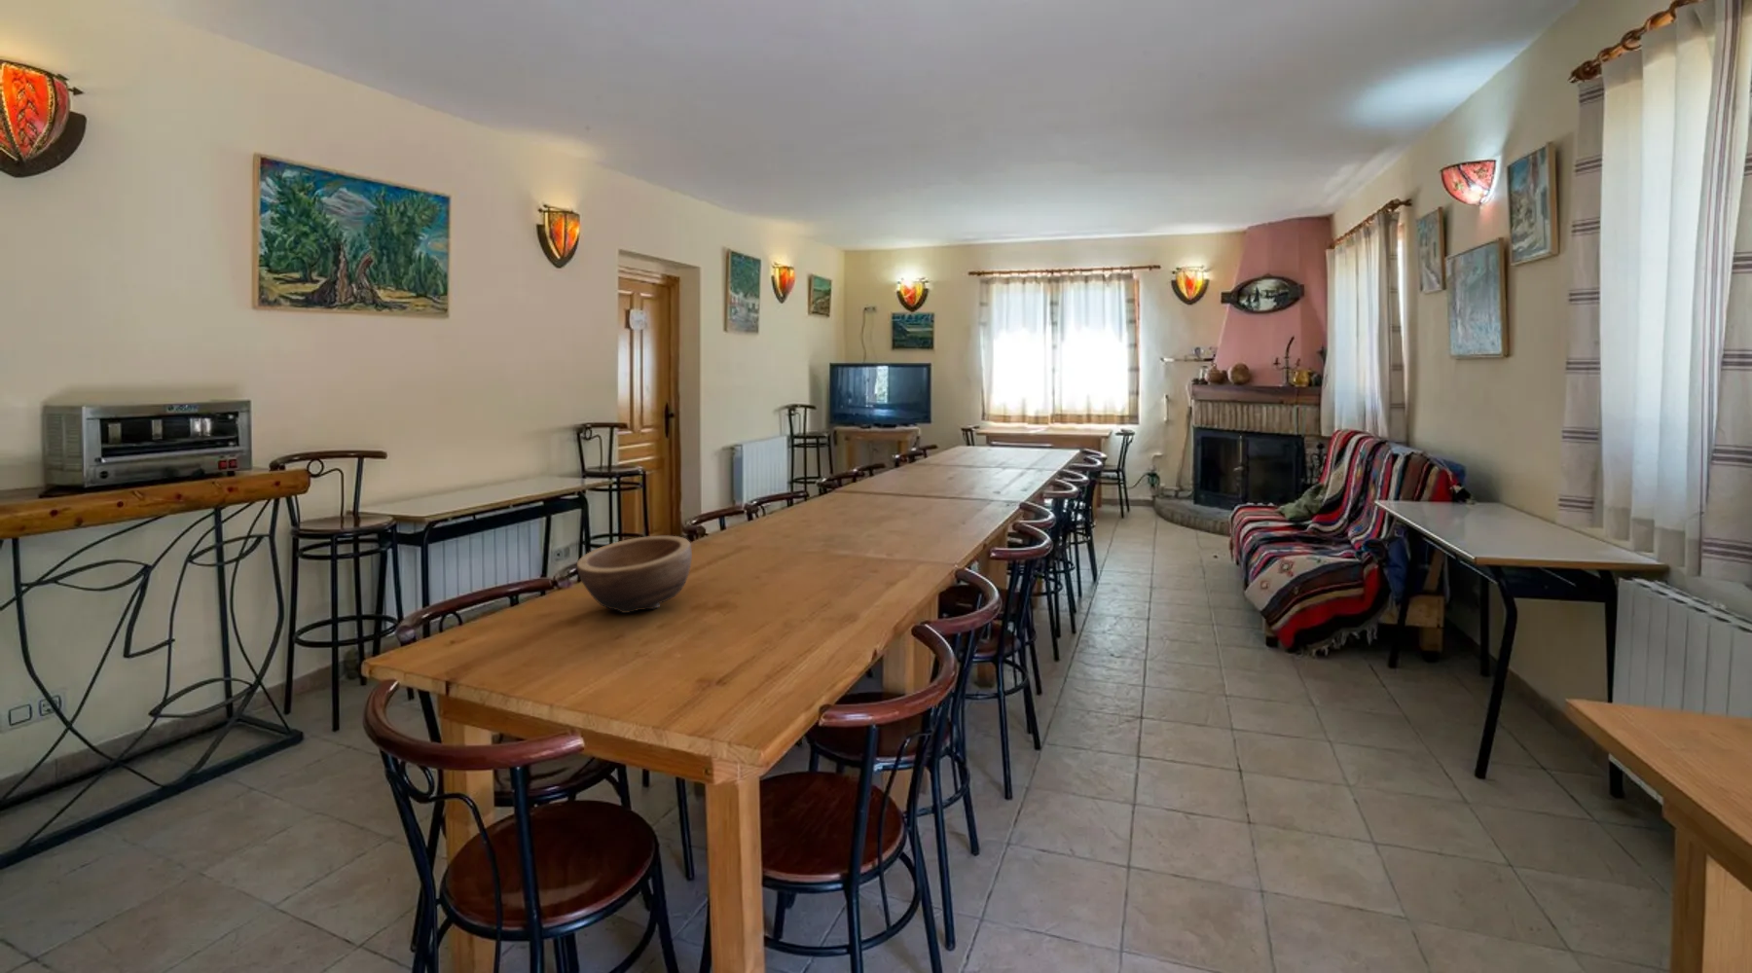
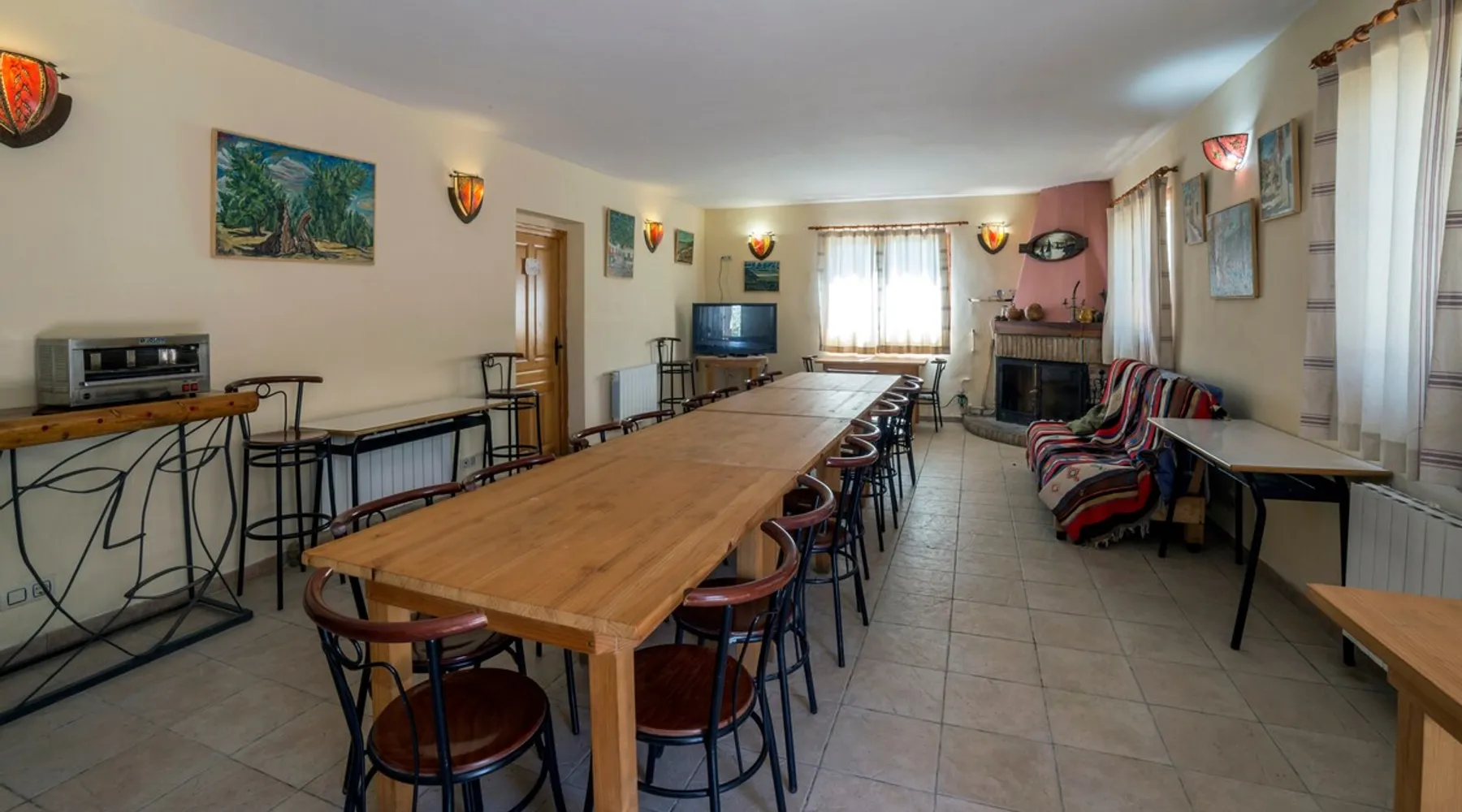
- wooden bowl (635, 574)
